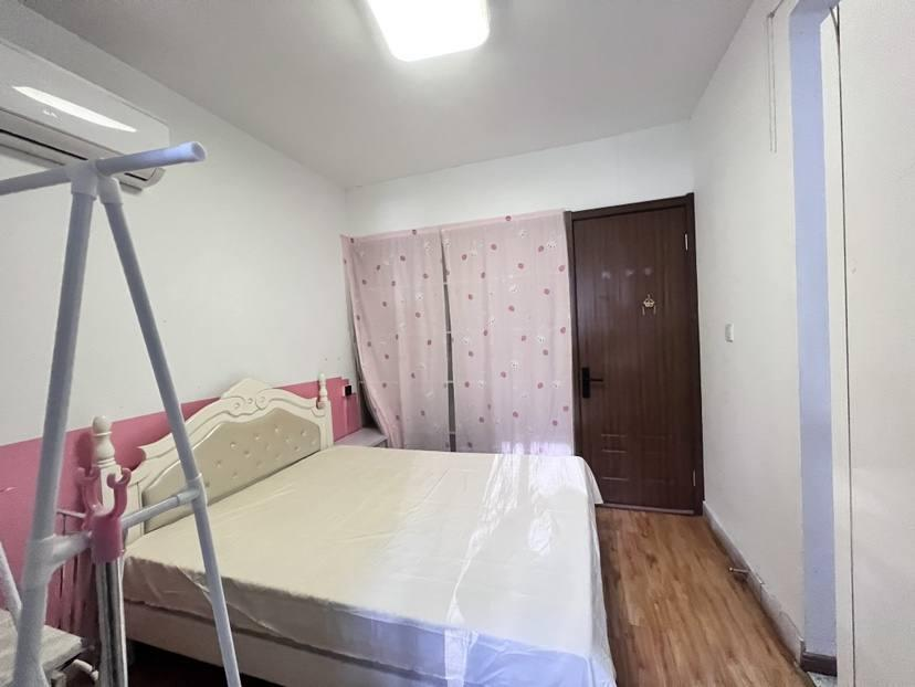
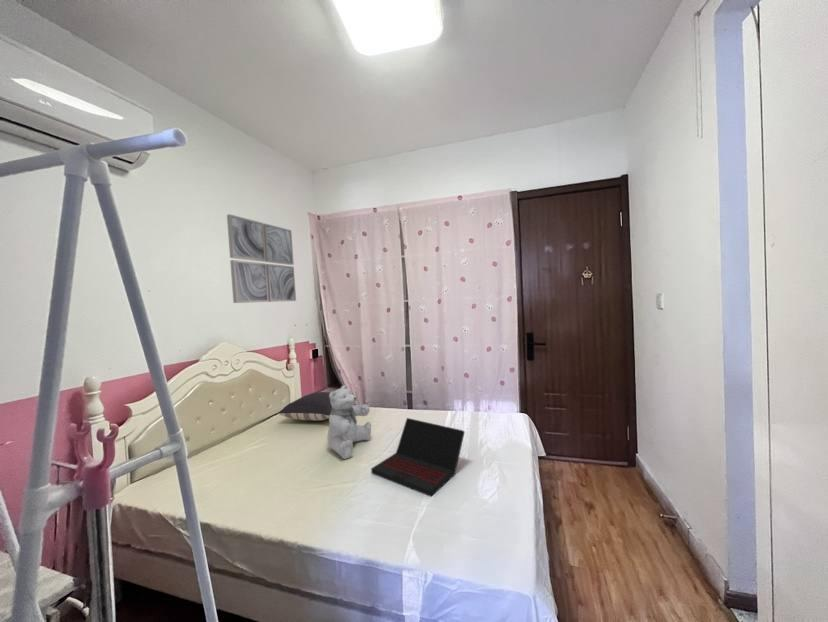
+ pillow (318, 405)
+ wall art (264, 263)
+ teddy bear (352, 417)
+ laptop (418, 451)
